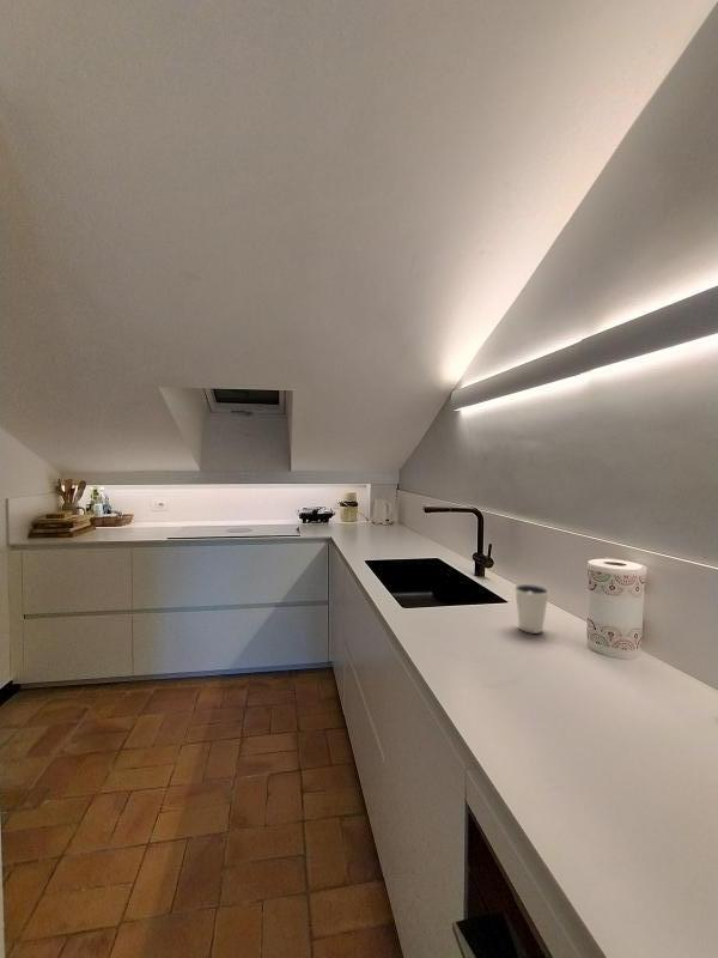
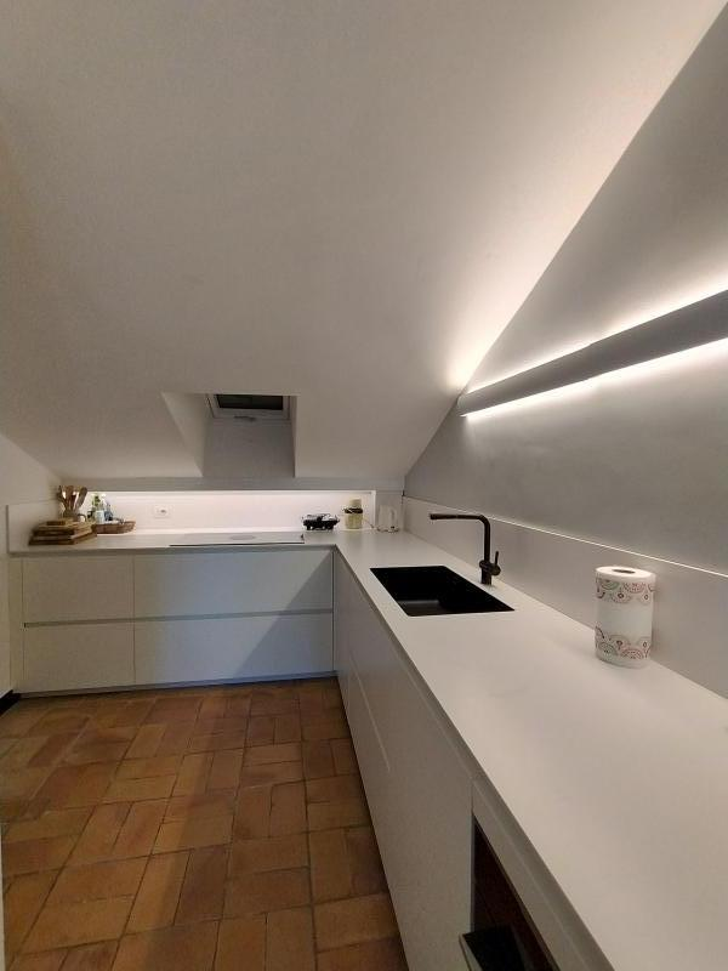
- dixie cup (530, 608)
